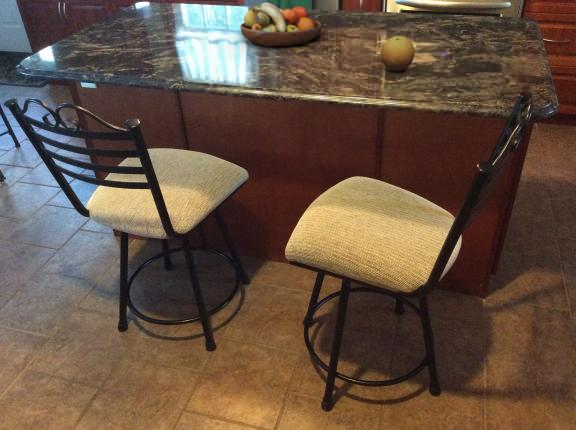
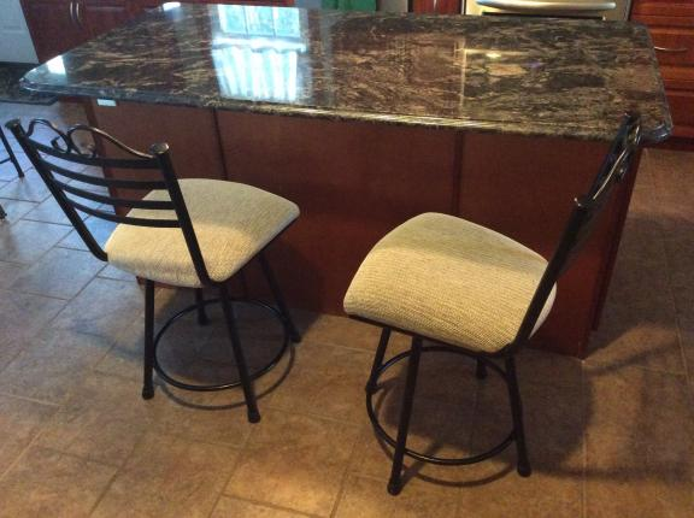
- fruit (397, 53)
- fruit bowl (280, 21)
